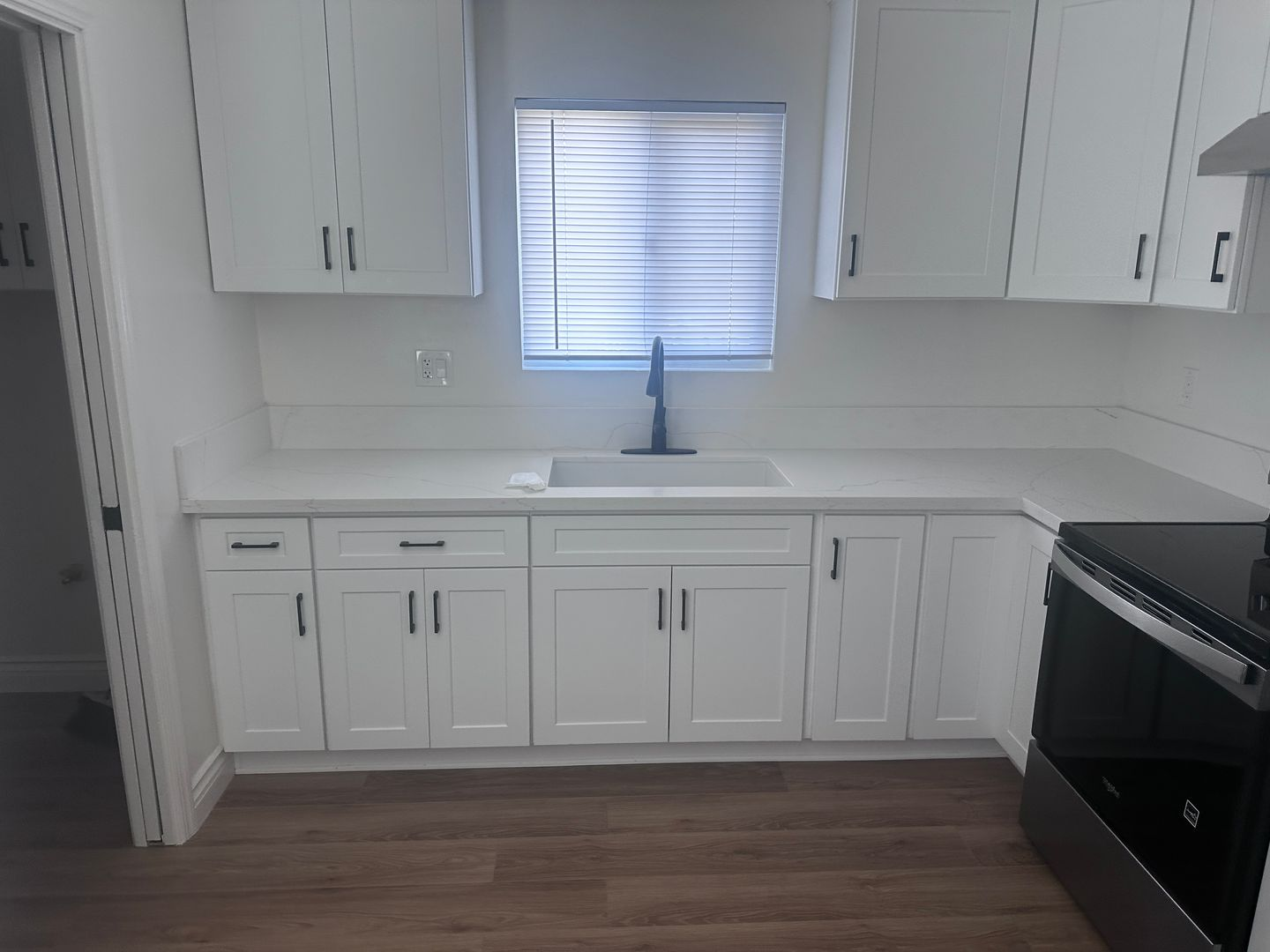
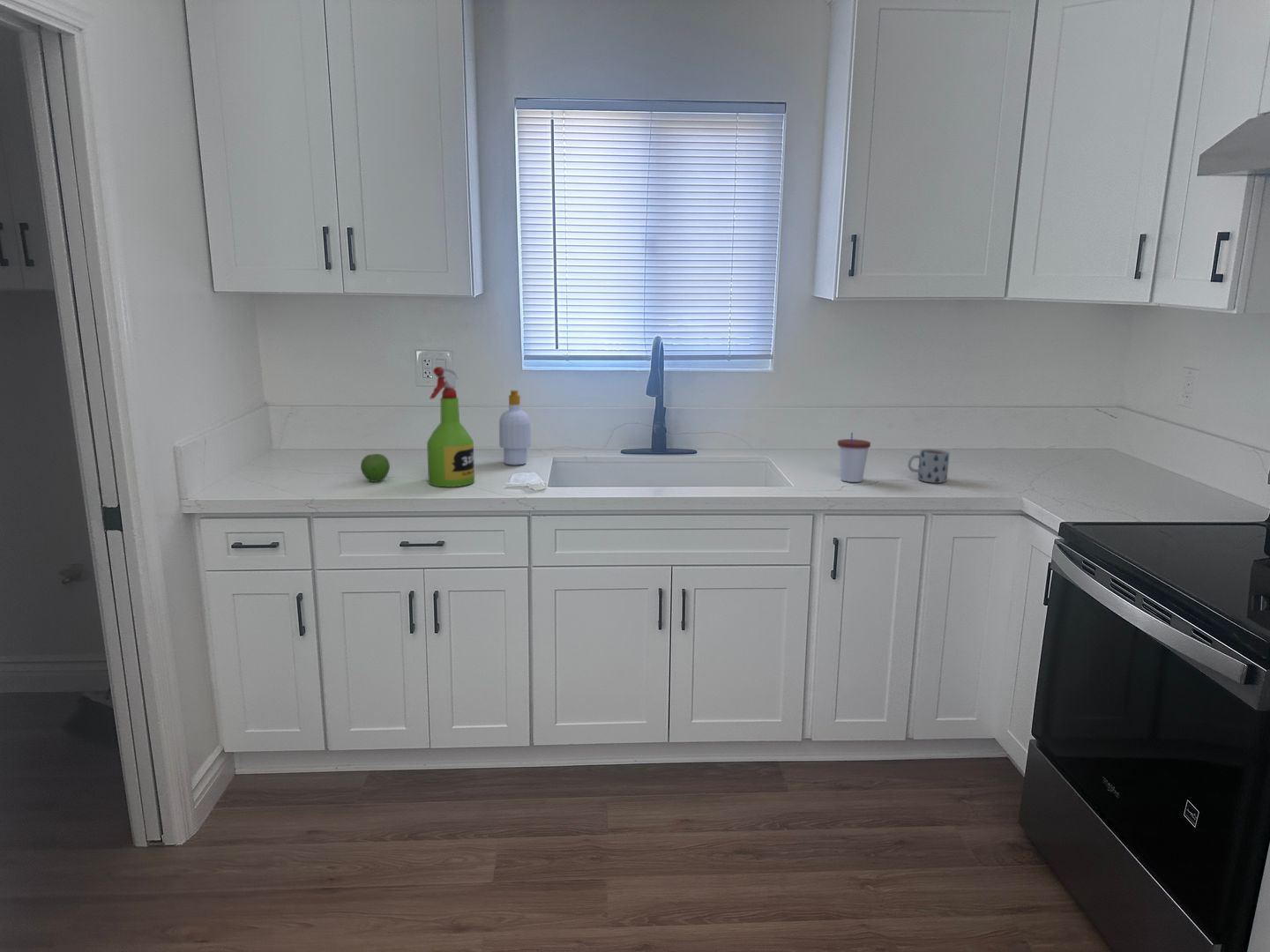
+ cup (853, 456)
+ spray bottle (446, 425)
+ soap bottle (514, 427)
+ mug (927, 465)
+ fruit (375, 467)
